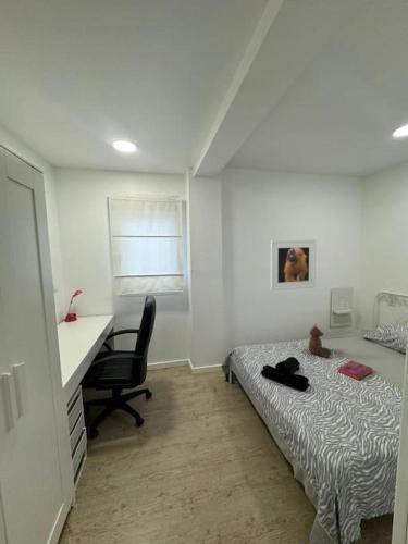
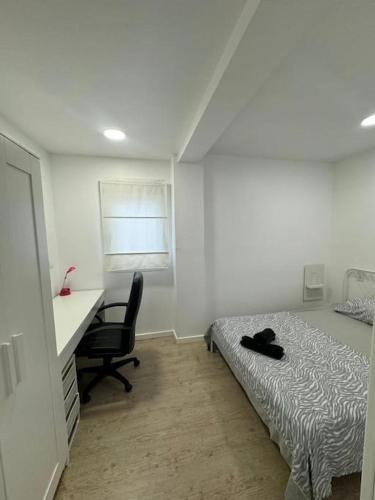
- hardback book (355, 369)
- teddy bear (319, 339)
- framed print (293, 264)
